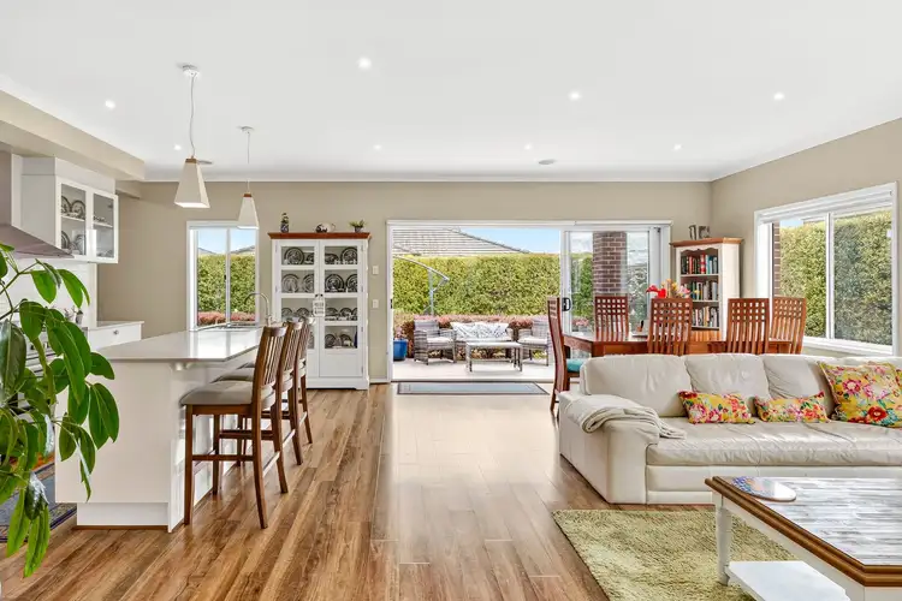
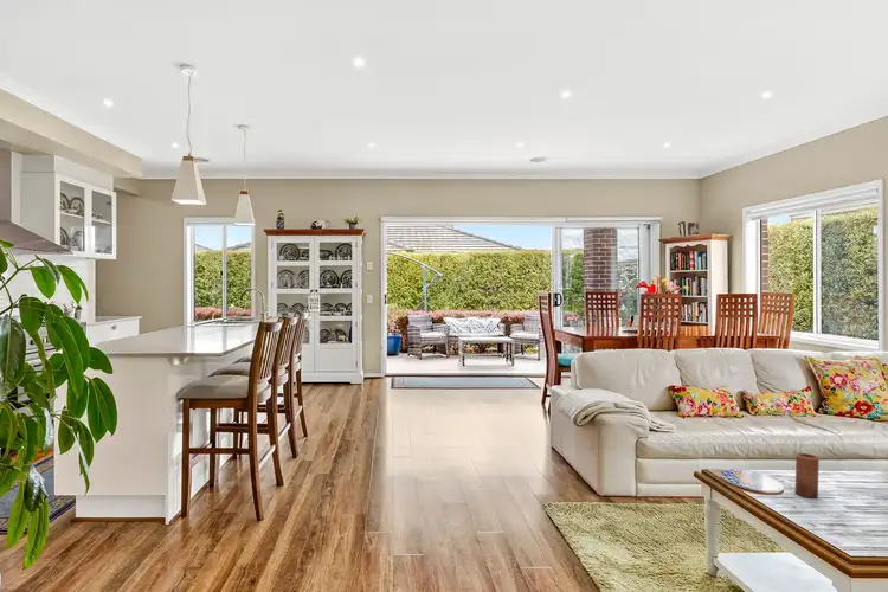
+ candle (806, 475)
